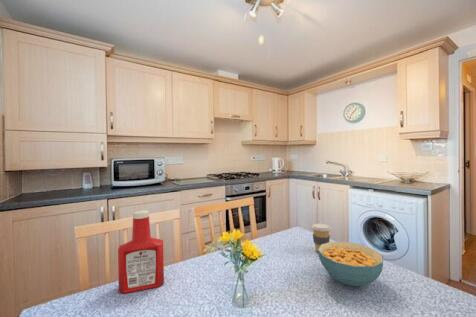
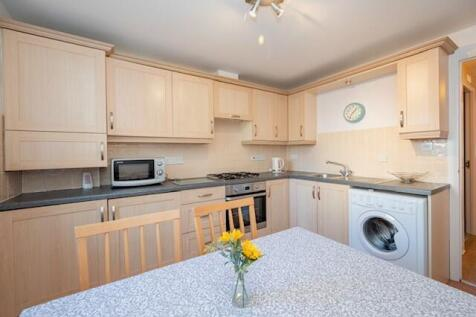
- coffee cup (321, 238)
- soap bottle (141, 248)
- cereal bowl (349, 266)
